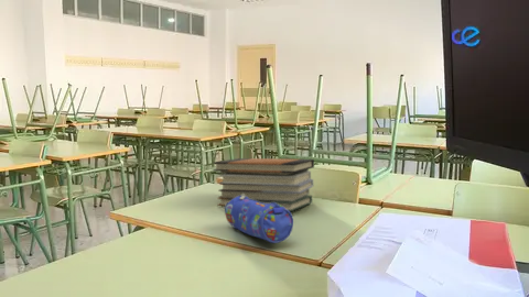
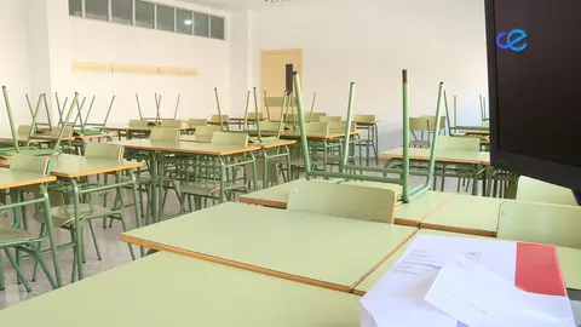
- pencil case (257, 216)
- book stack (266, 183)
